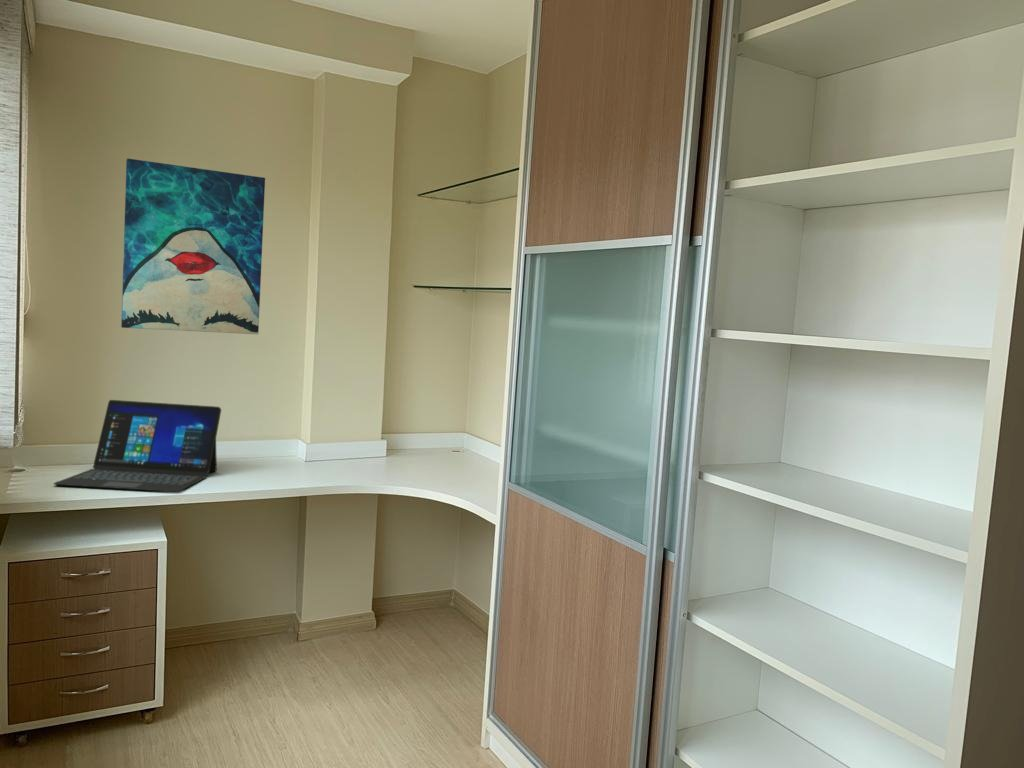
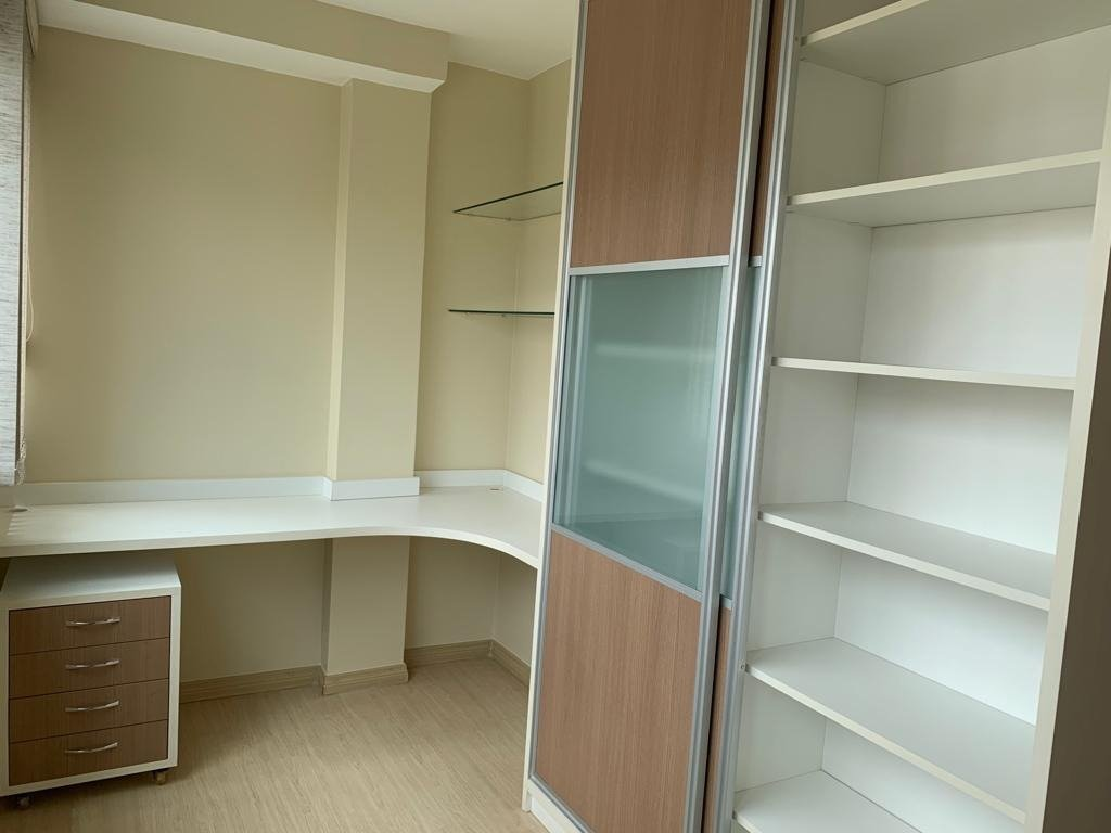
- wall art (195, 250)
- laptop (142, 443)
